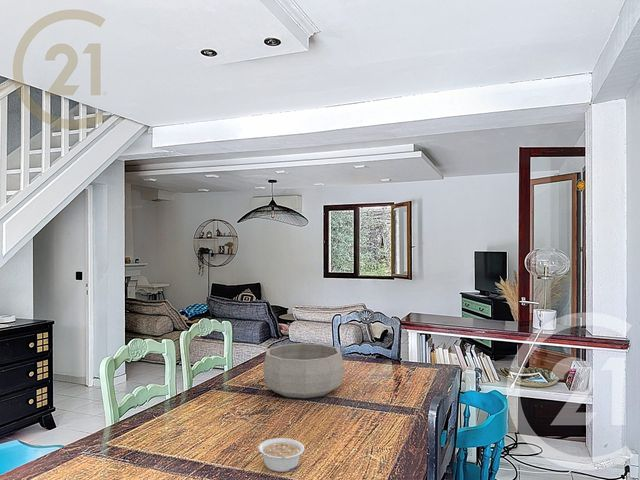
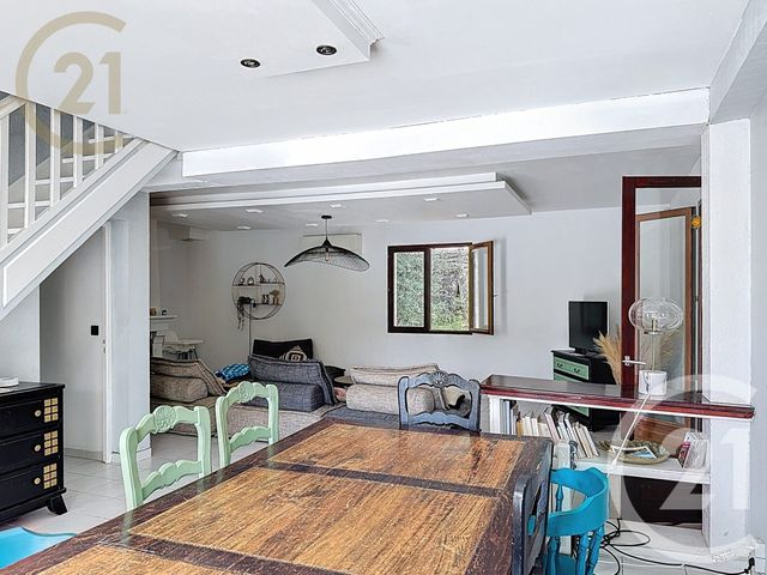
- decorative bowl (303, 370)
- legume (282, 454)
